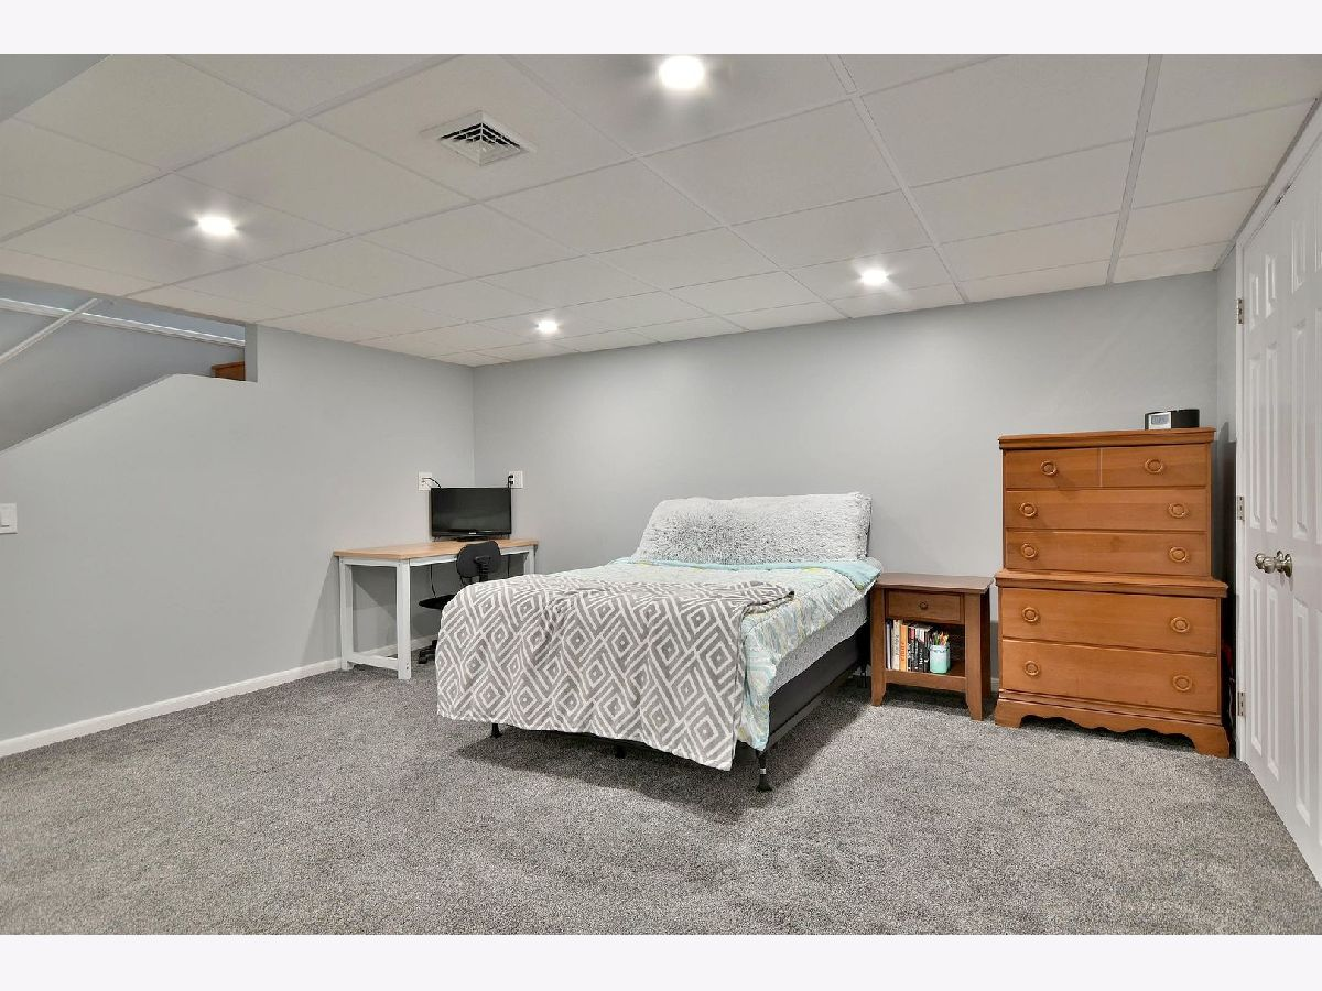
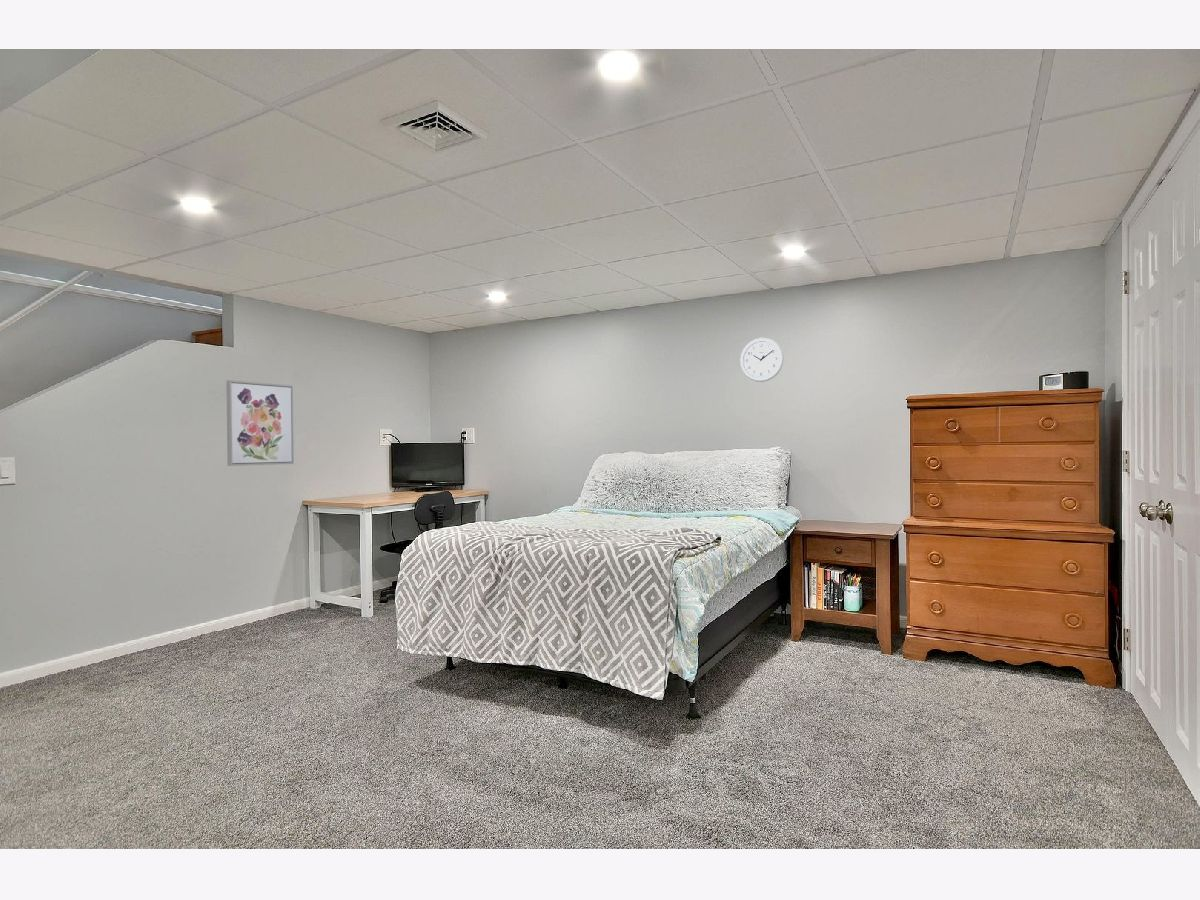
+ wall clock (761, 359)
+ wall art (261, 424)
